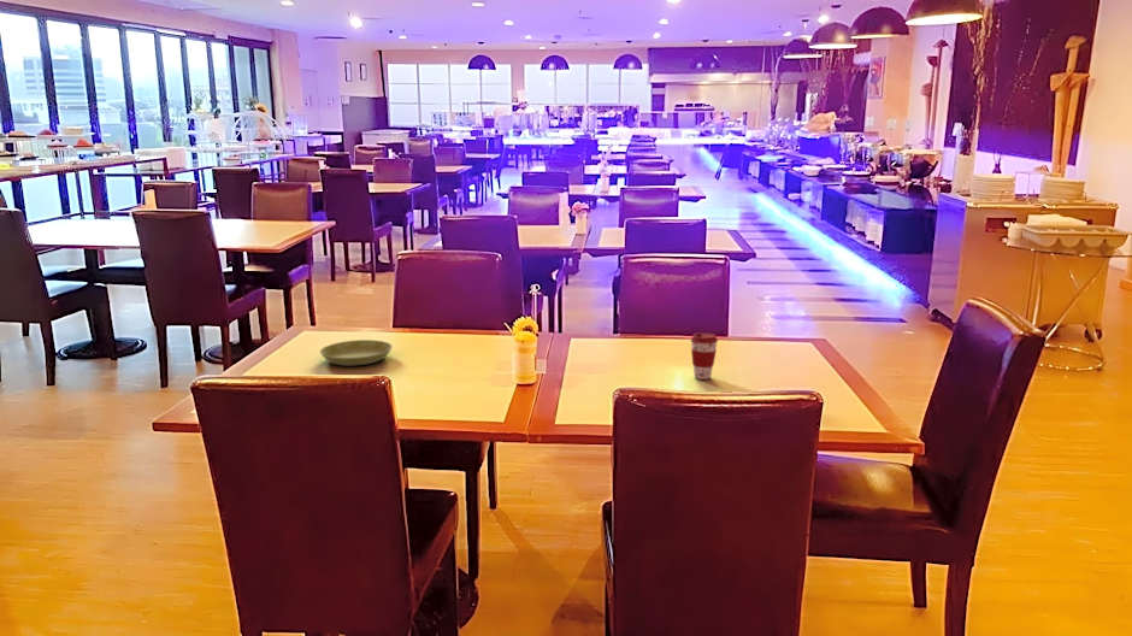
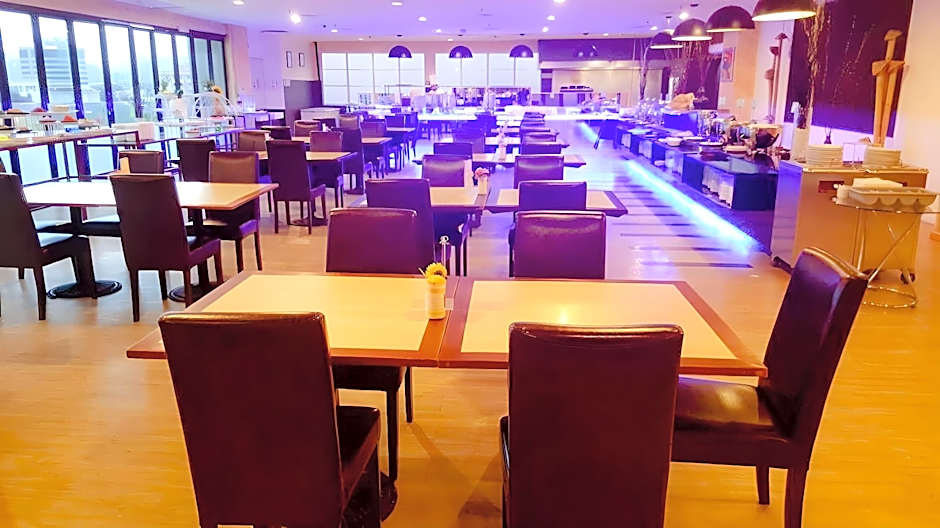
- saucer (356, 353)
- coffee cup (703, 355)
